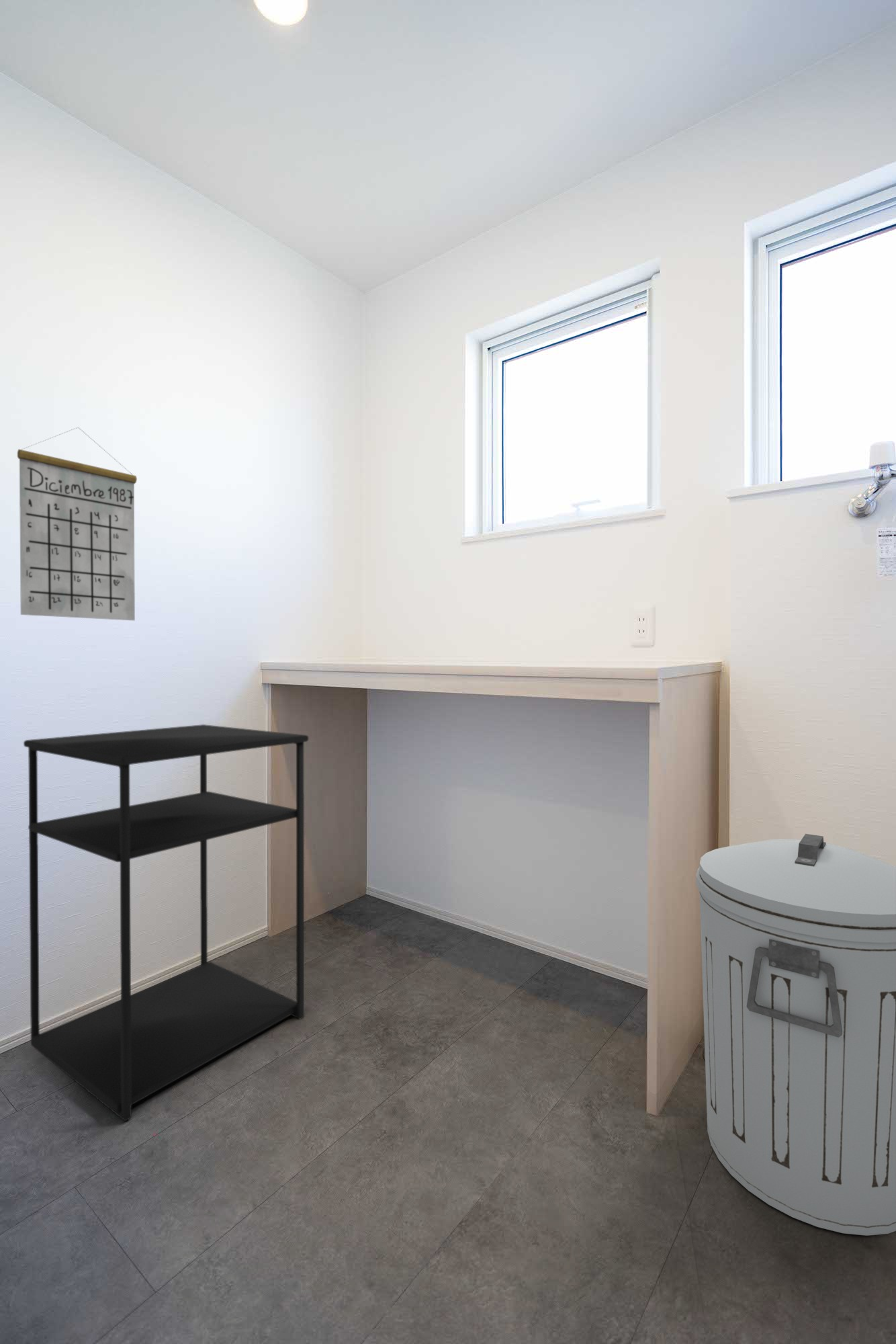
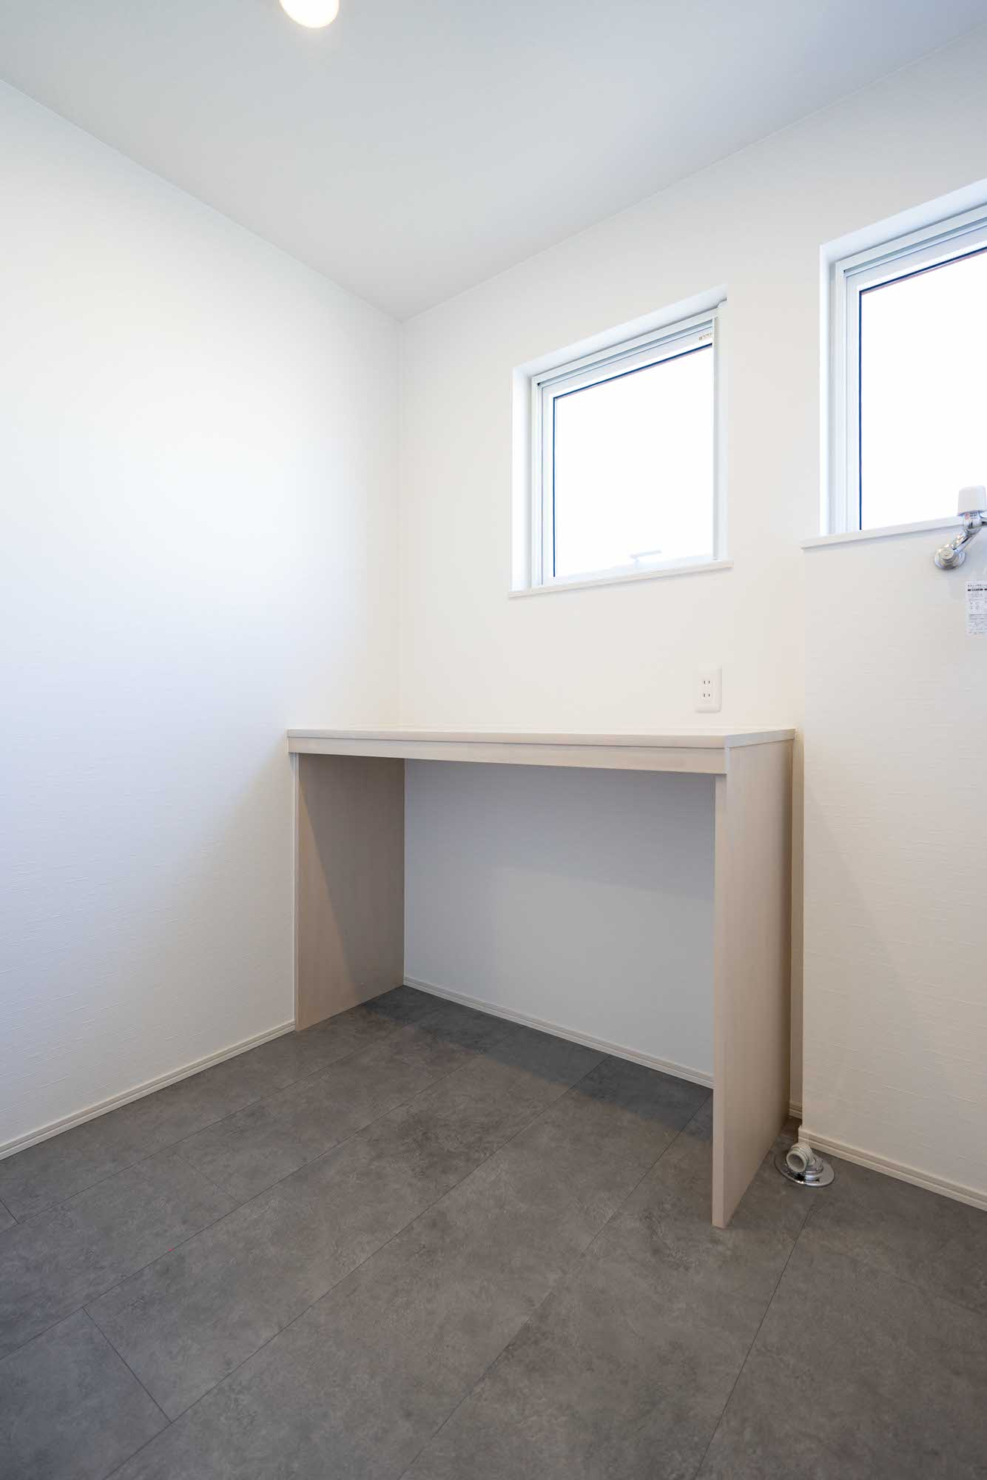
- trash can (809, 997)
- shelving unit (200, 884)
- calendar (81, 522)
